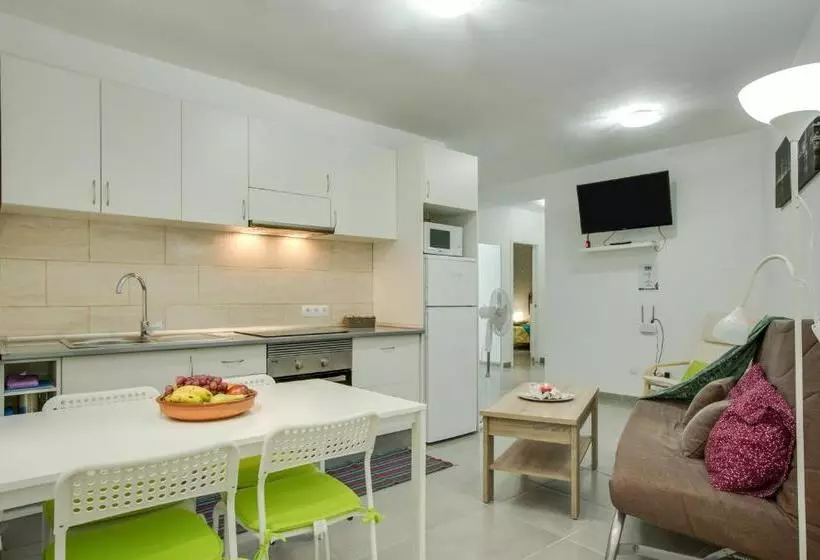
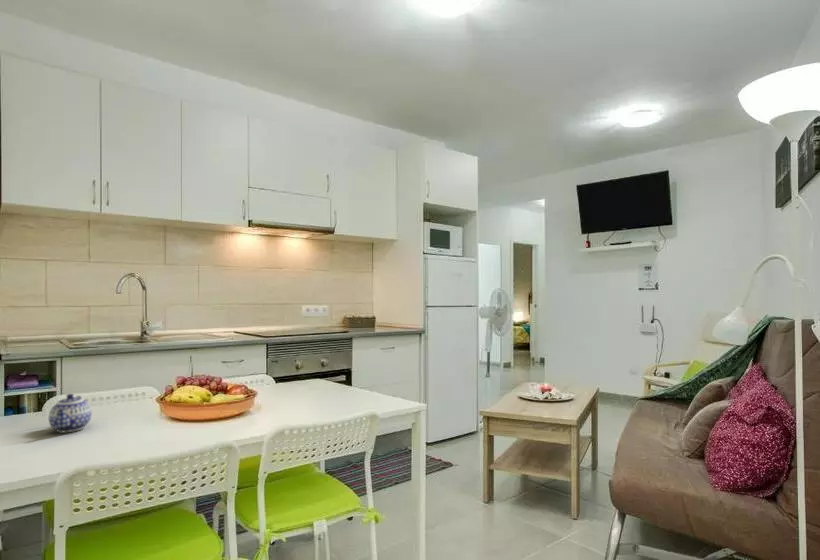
+ teapot (70, 411)
